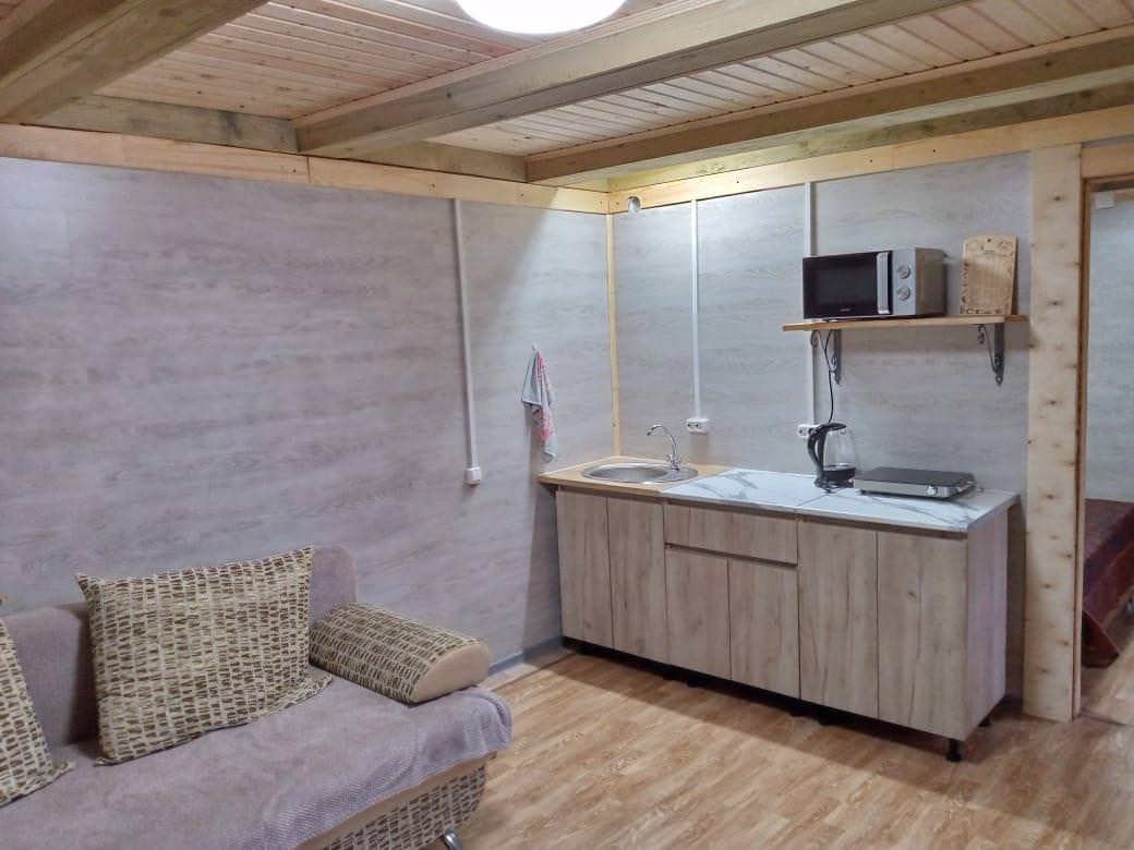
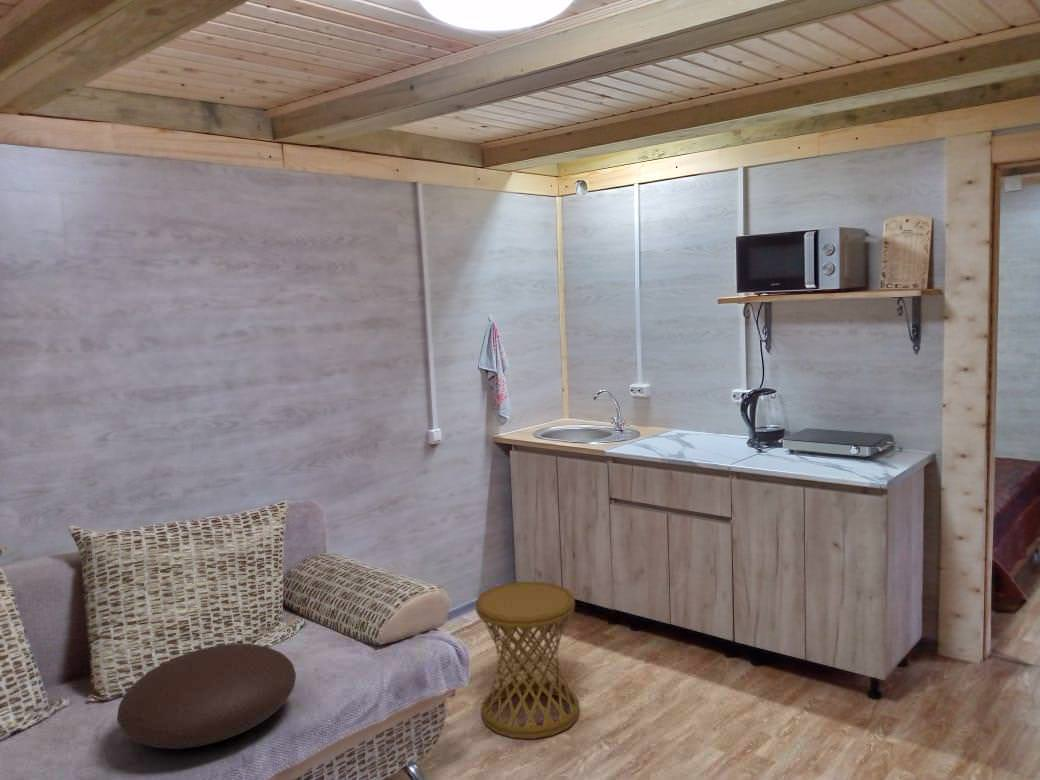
+ cushion (210, 692)
+ side table (527, 656)
